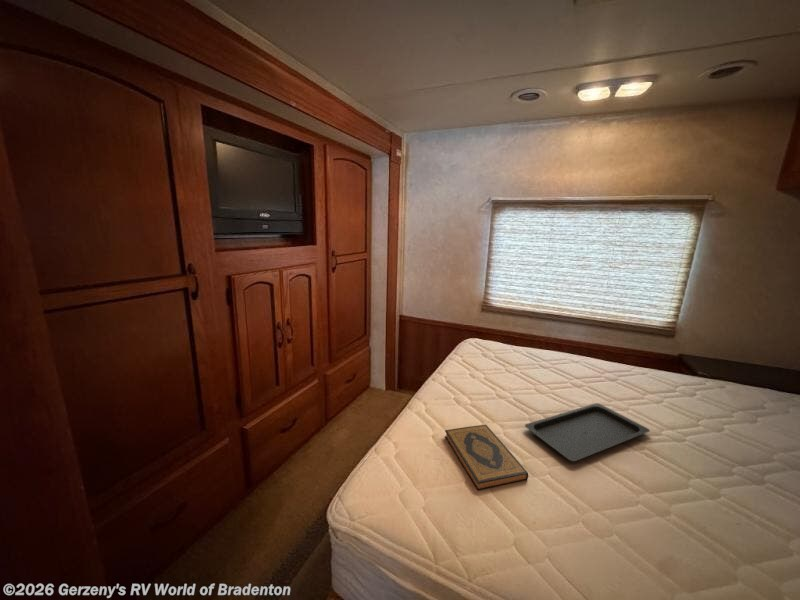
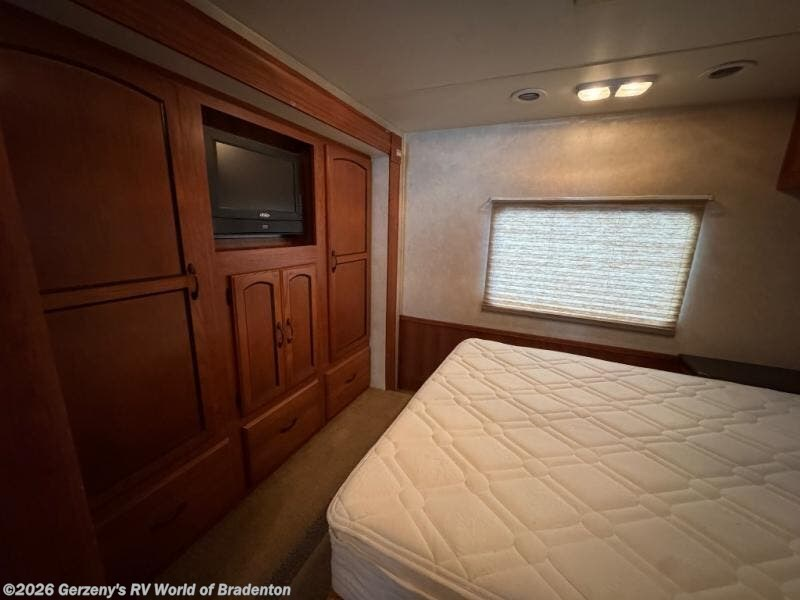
- hardback book (482, 453)
- serving tray (586, 430)
